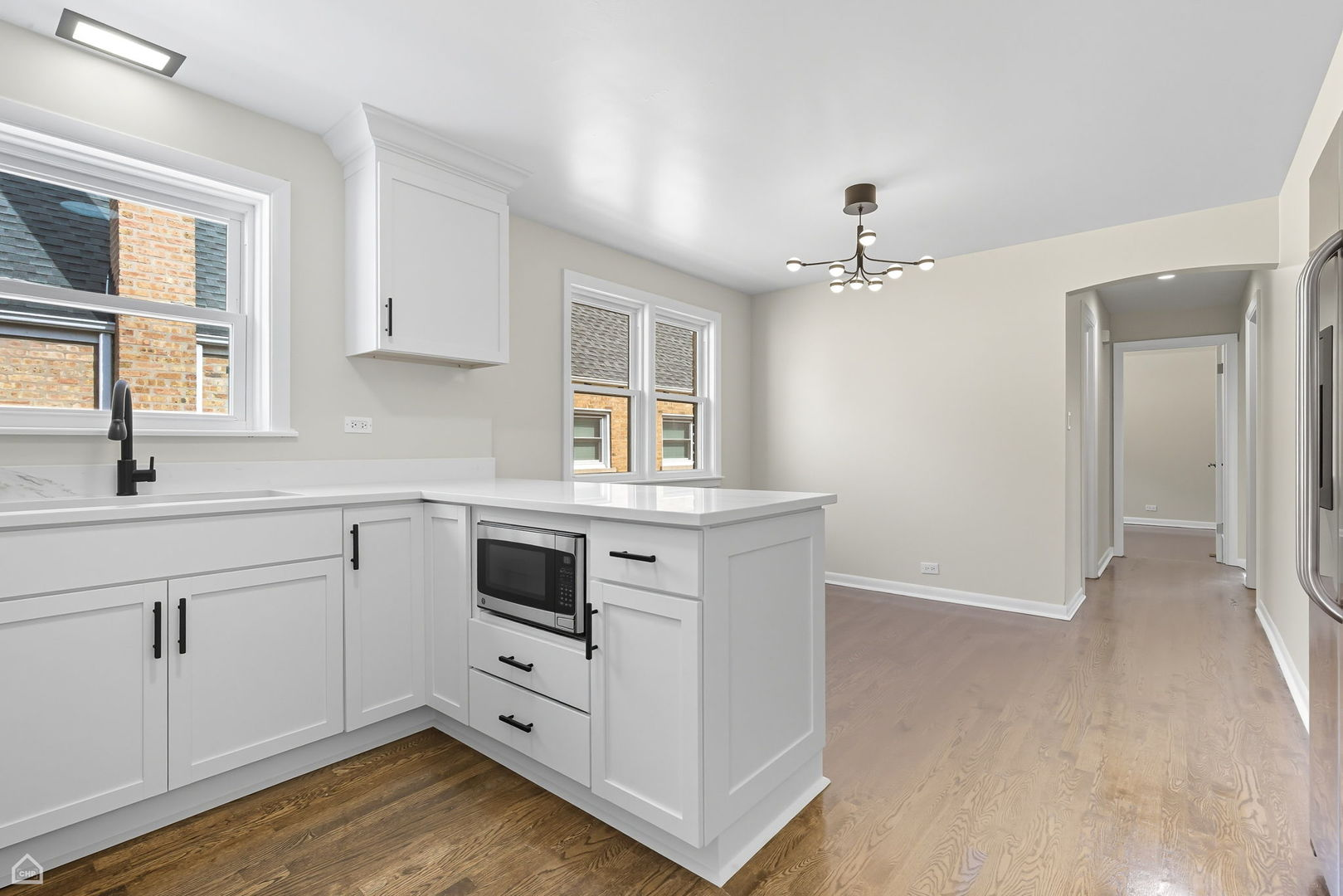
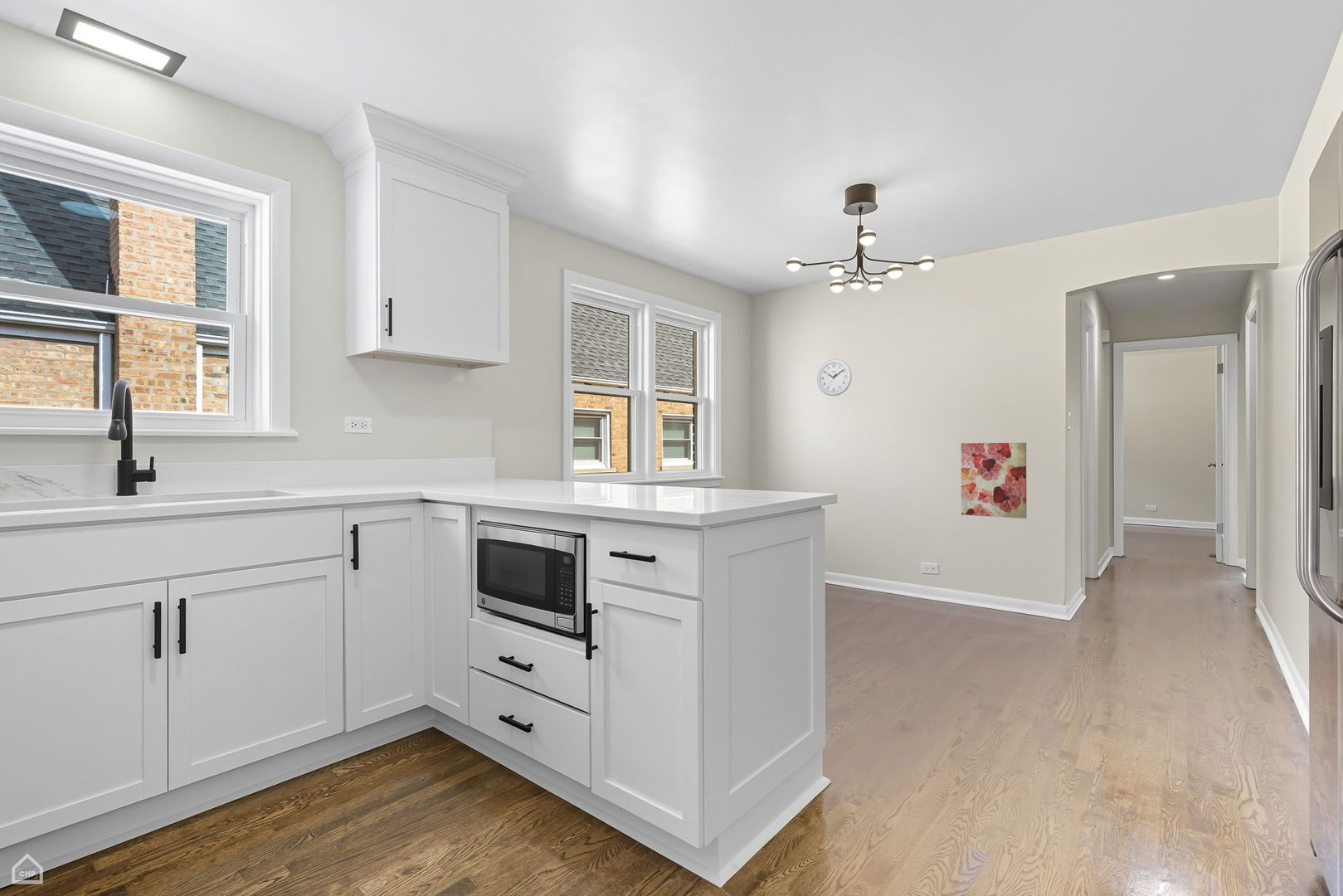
+ wall art (993, 480)
+ wall clock (834, 377)
